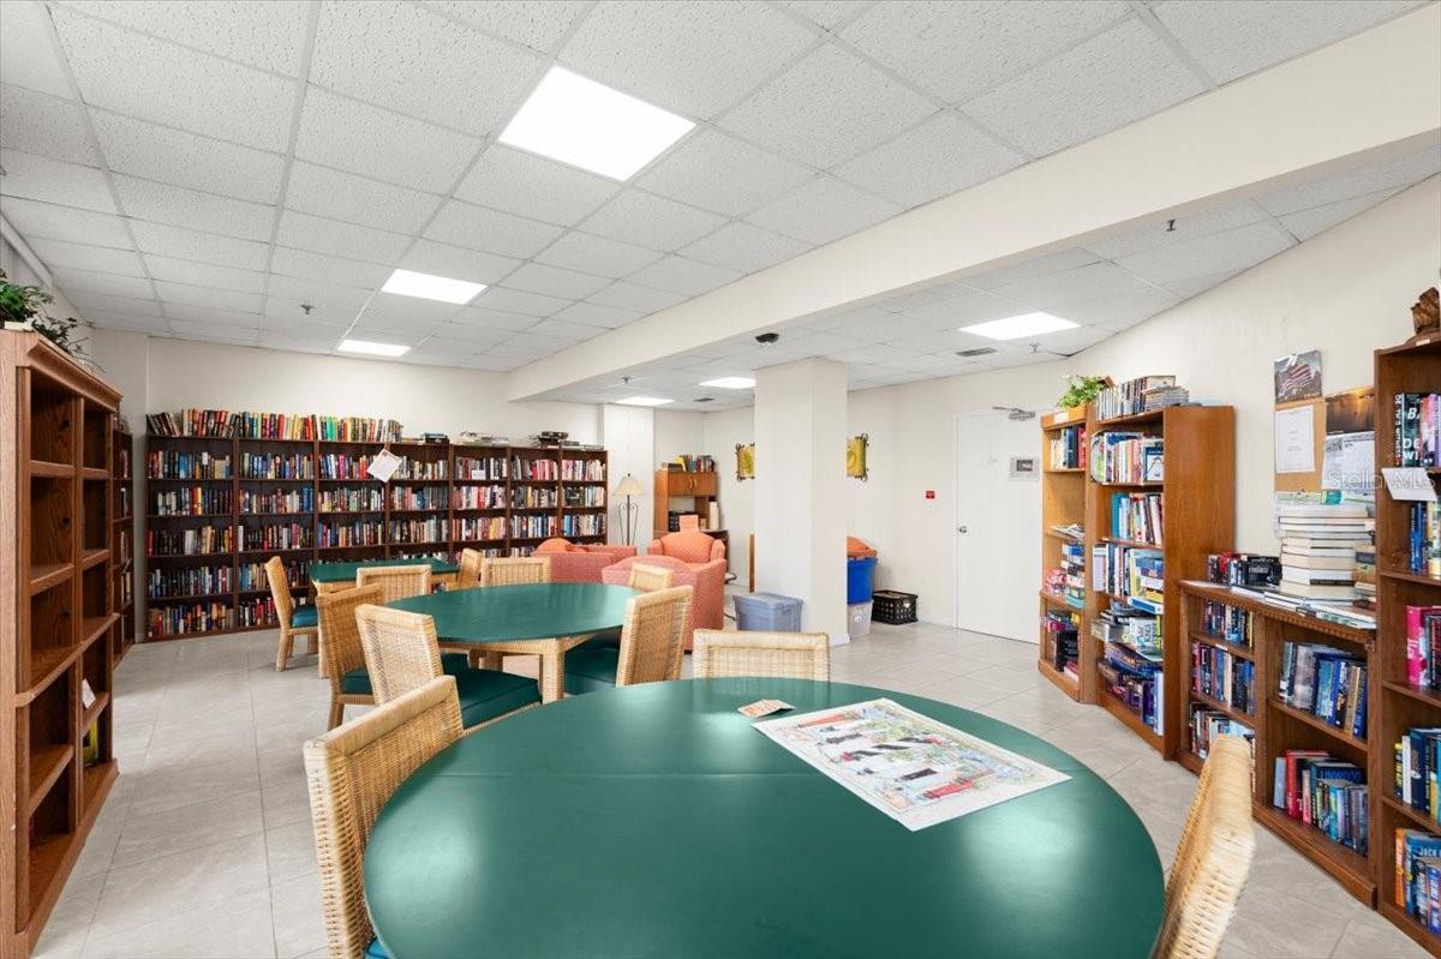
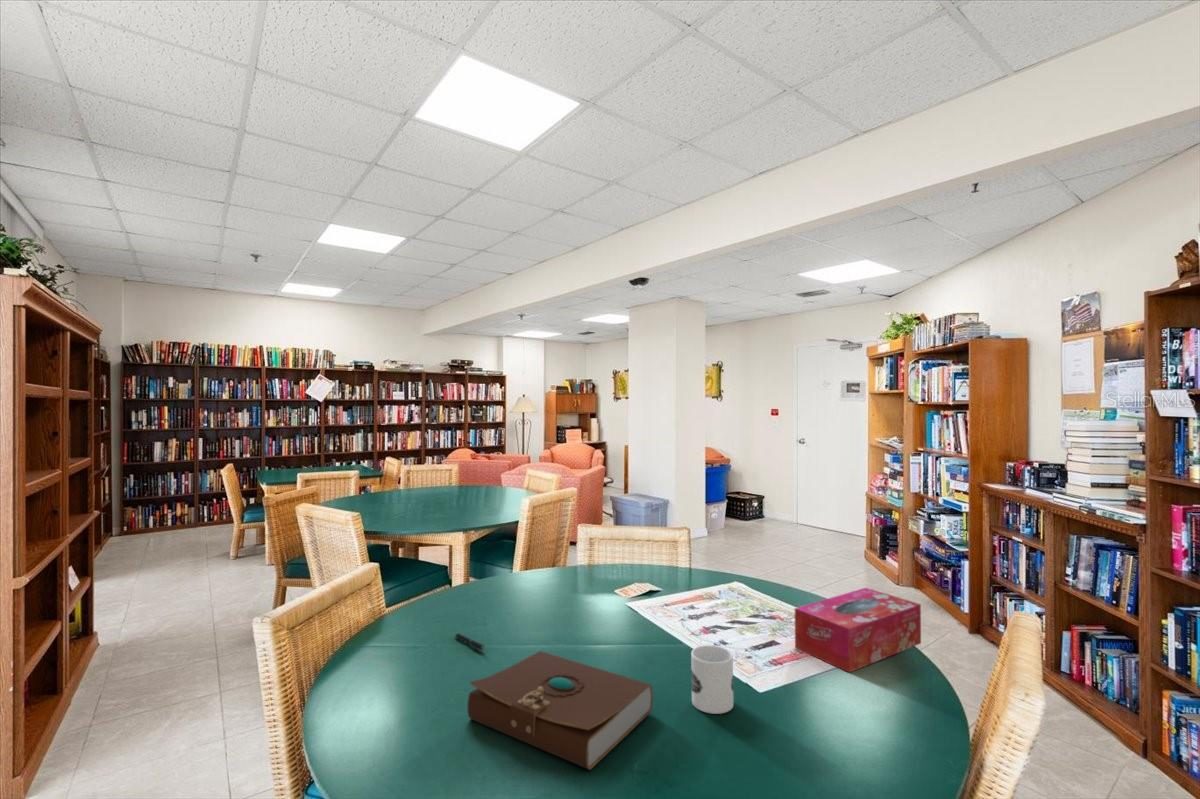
+ pen (468, 640)
+ book (561, 696)
+ tissue box (858, 625)
+ mug (710, 673)
